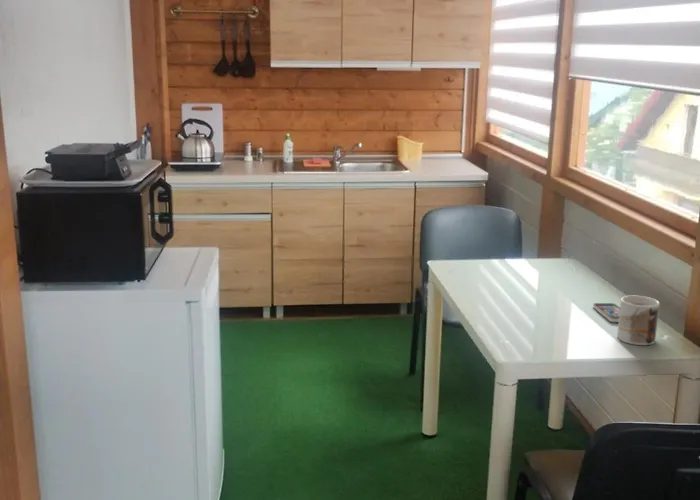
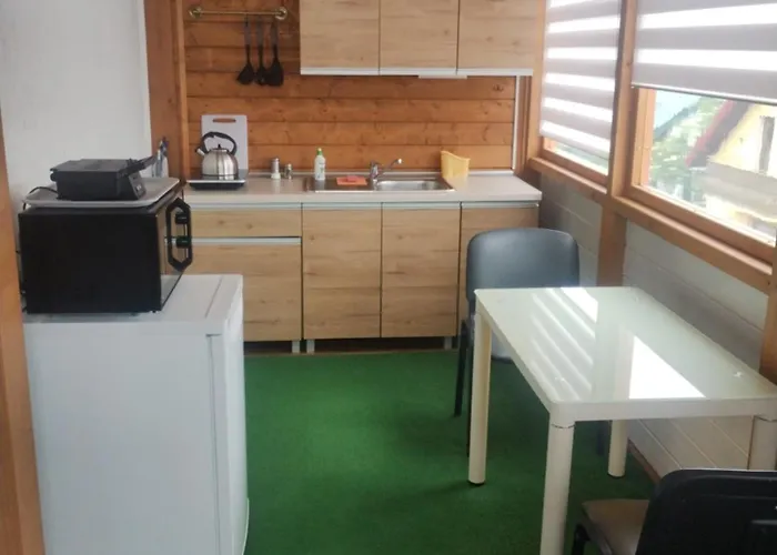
- mug (641, 319)
- smartphone (612, 312)
